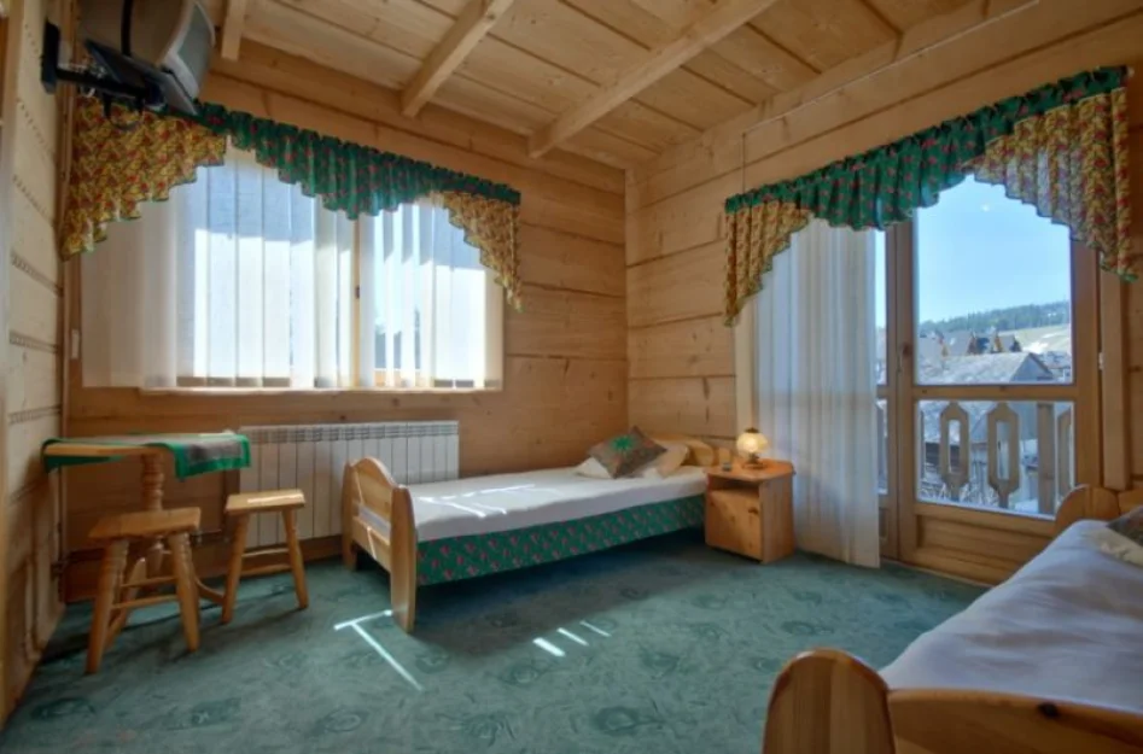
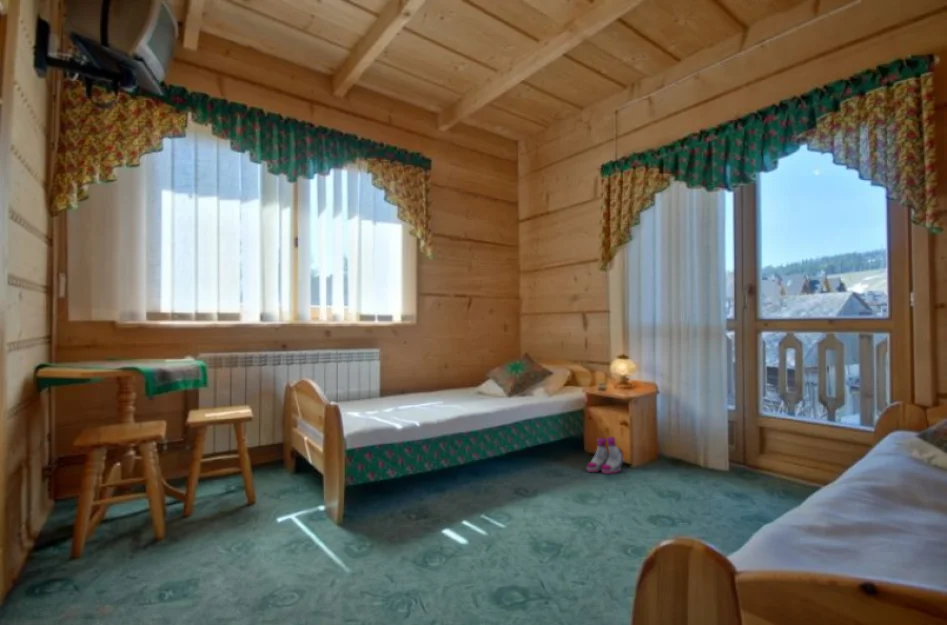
+ boots (604, 453)
